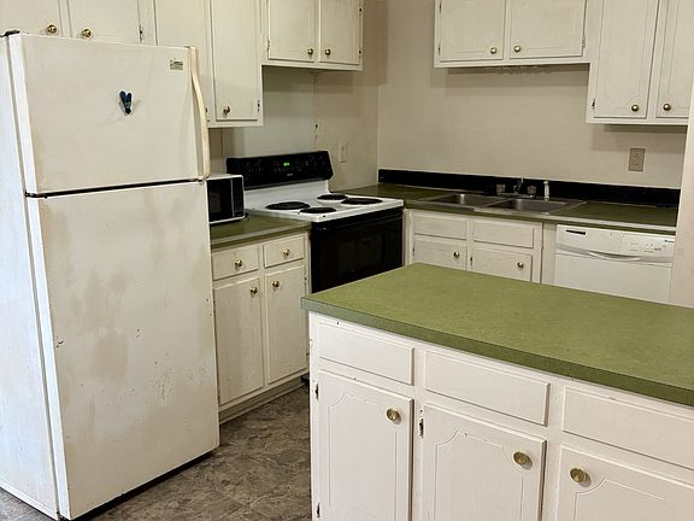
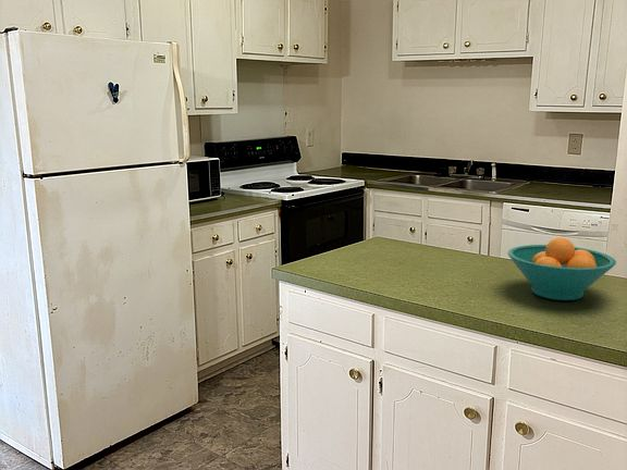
+ fruit bowl (558, 265)
